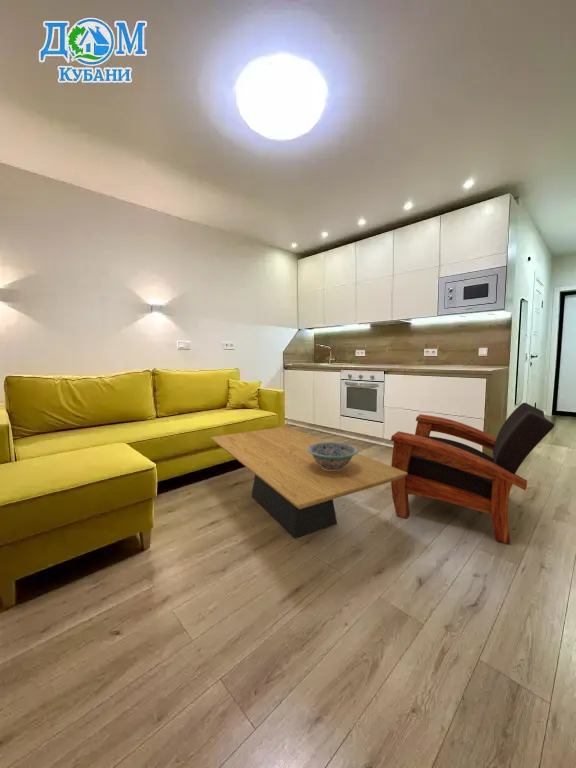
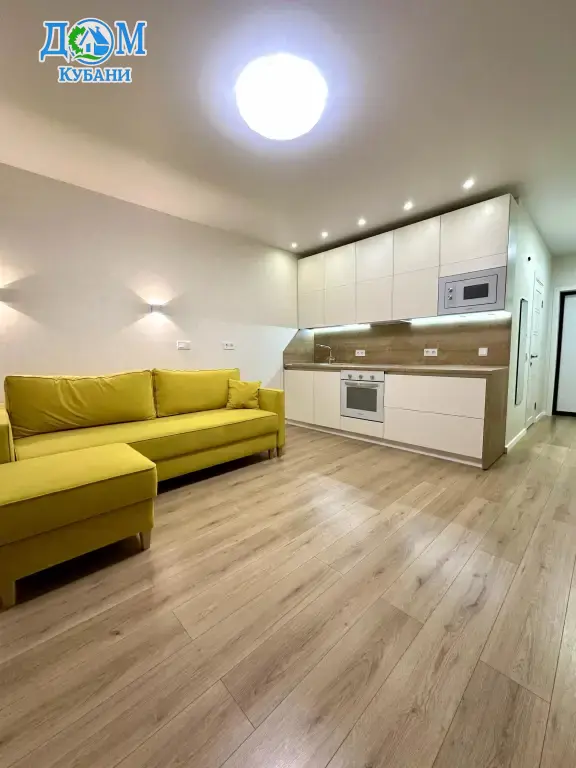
- armchair (467, 455)
- coffee table (290, 480)
- decorative bowl (332, 457)
